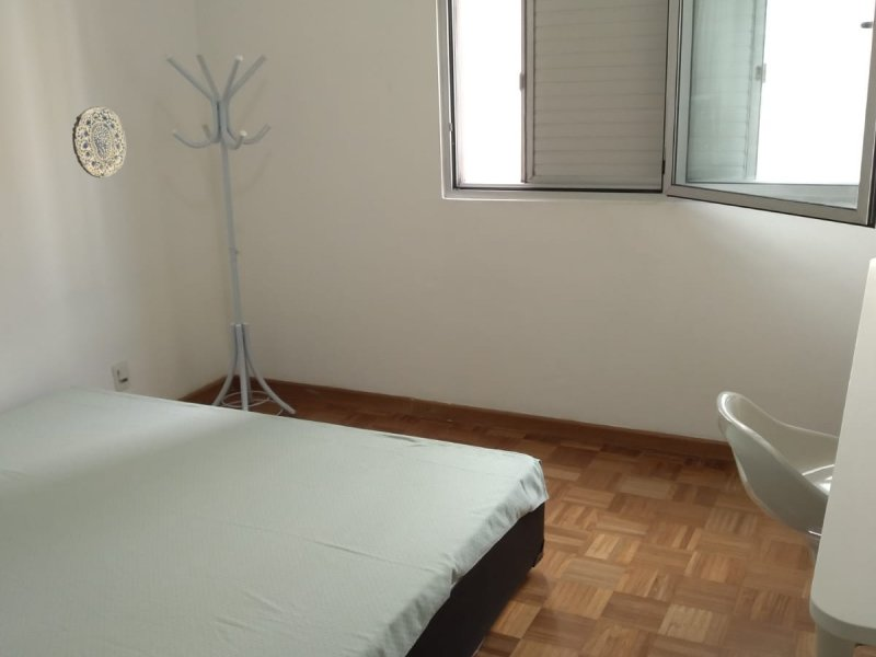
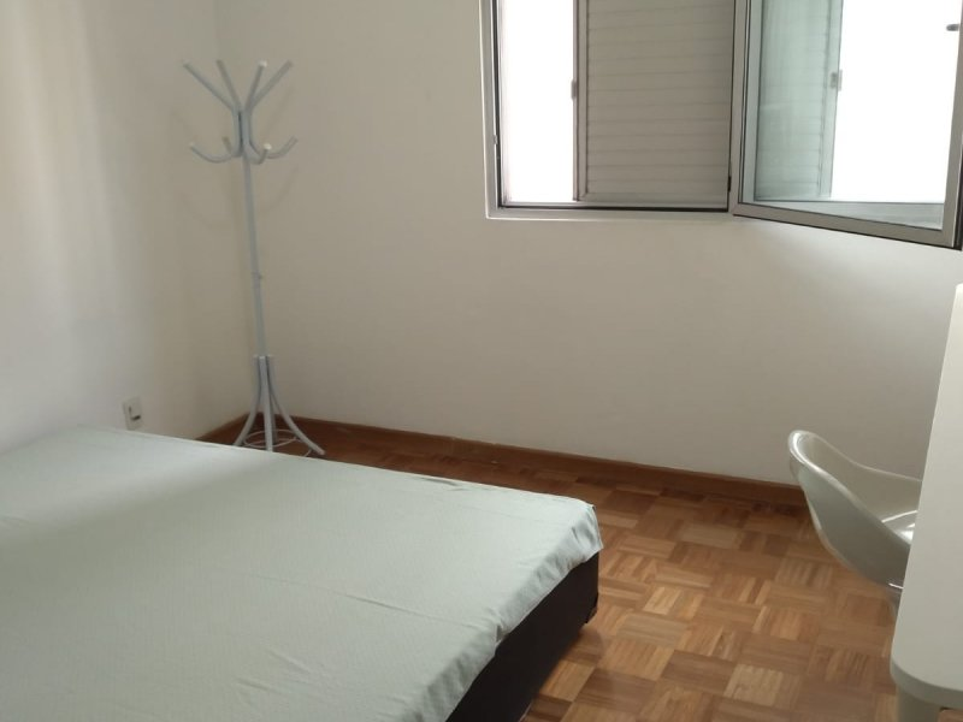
- decorative plate (100, 142)
